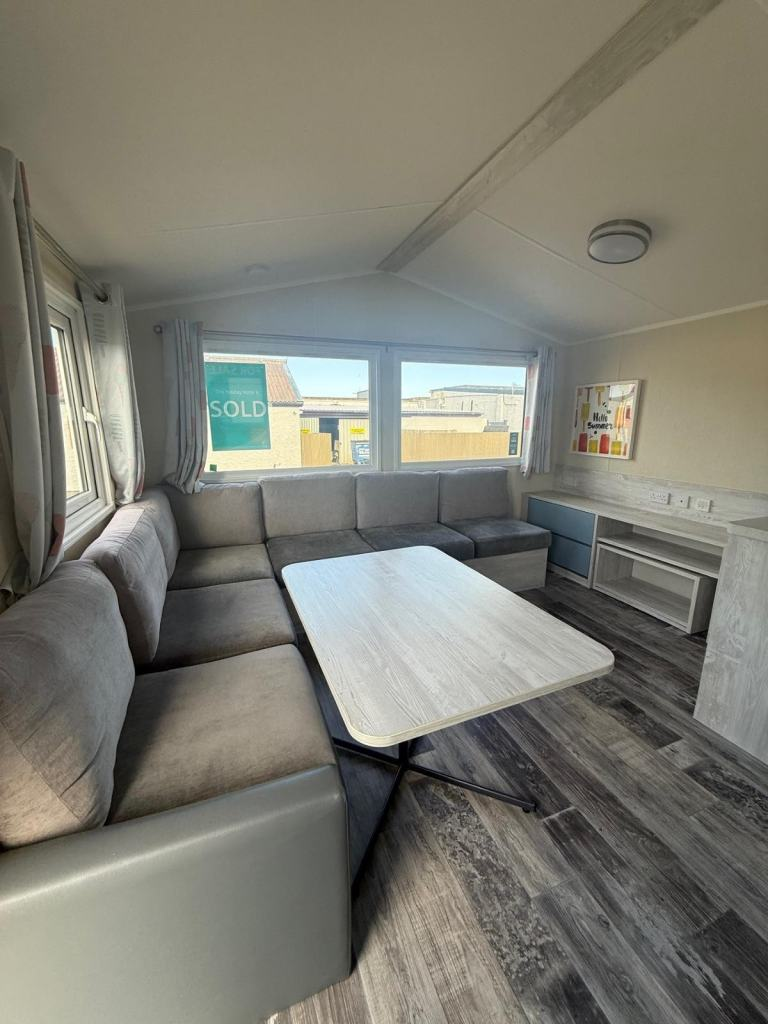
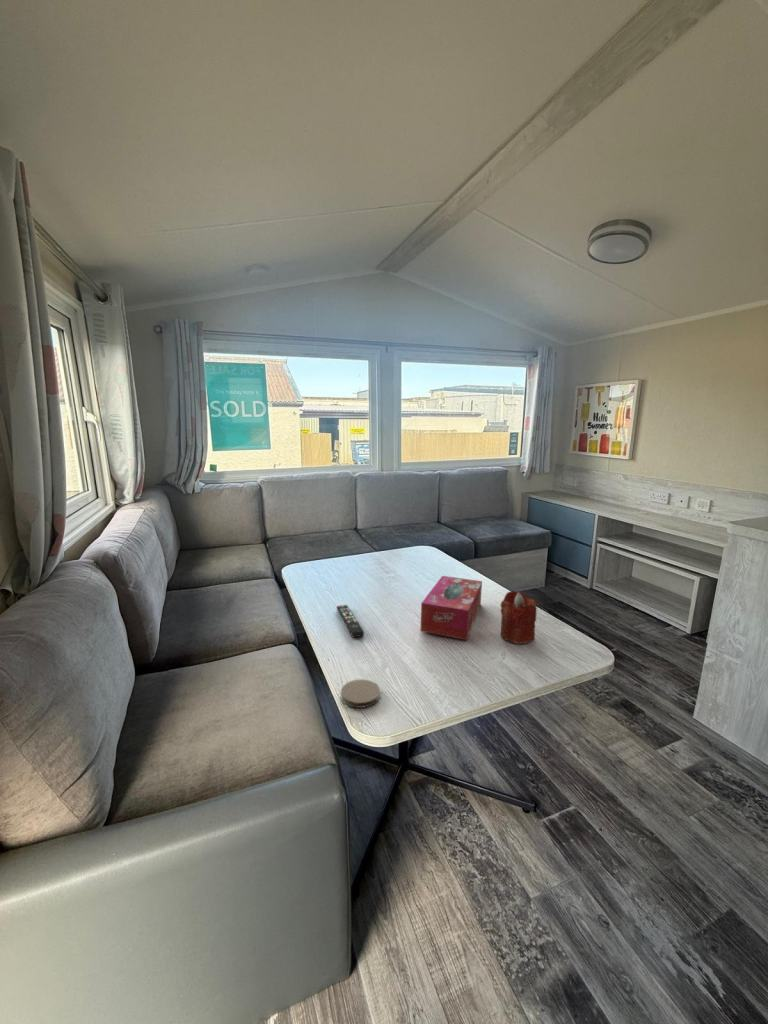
+ tissue box (453, 604)
+ remote control (349, 619)
+ candle (518, 614)
+ coaster (360, 692)
